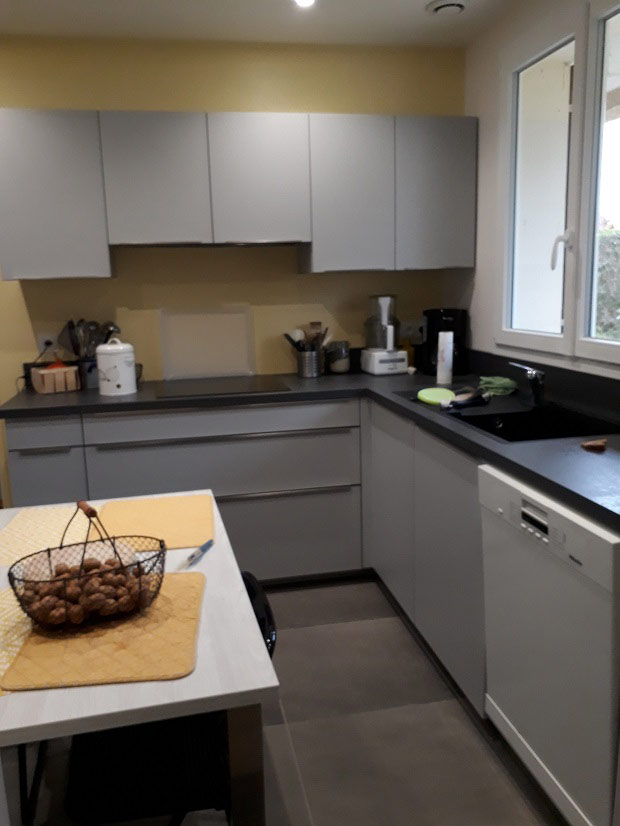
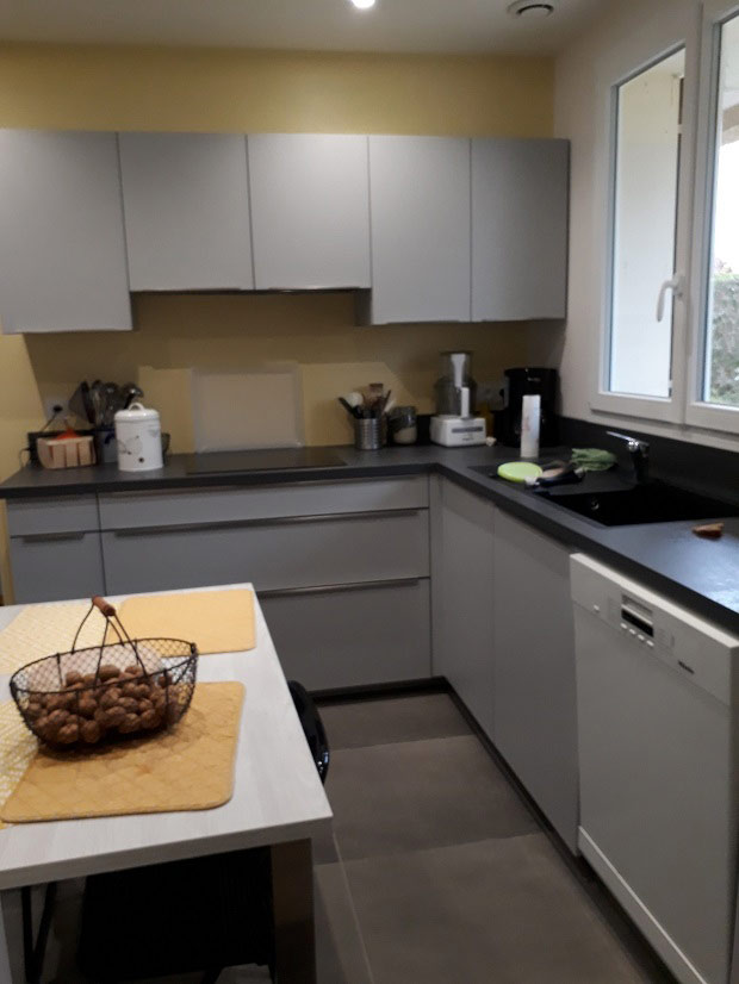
- pen (202, 549)
